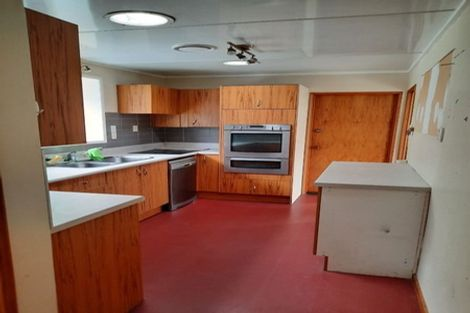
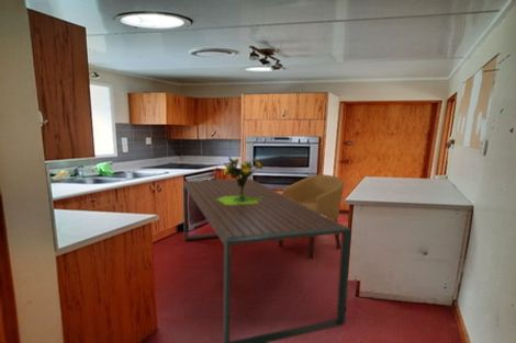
+ bouquet (244, 176)
+ dining table (243, 235)
+ chair (313, 209)
